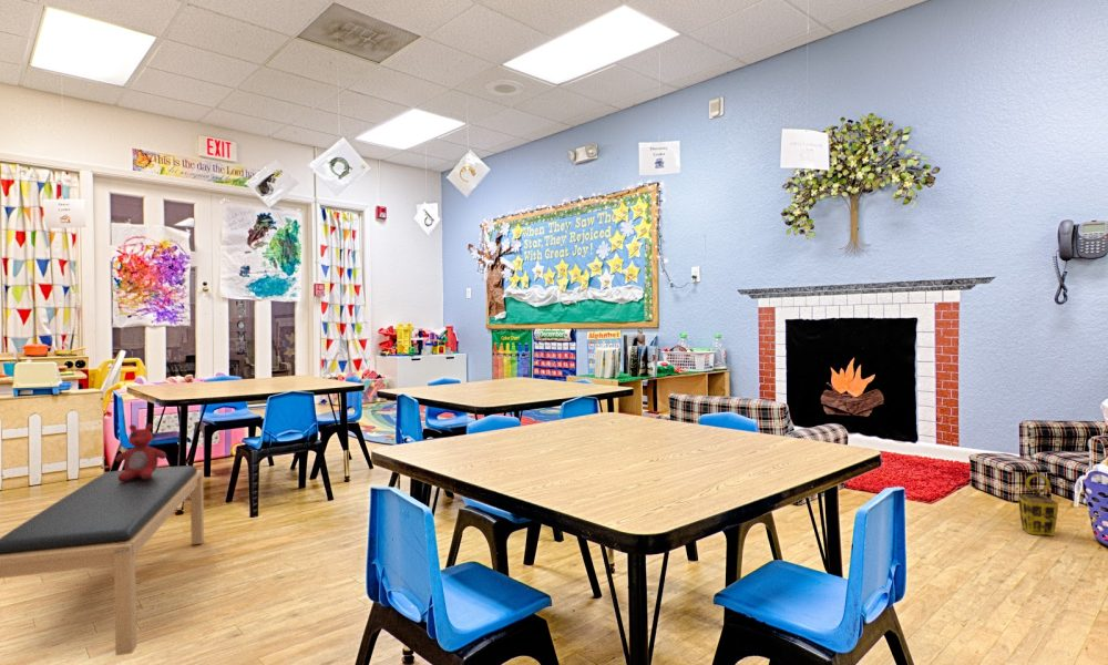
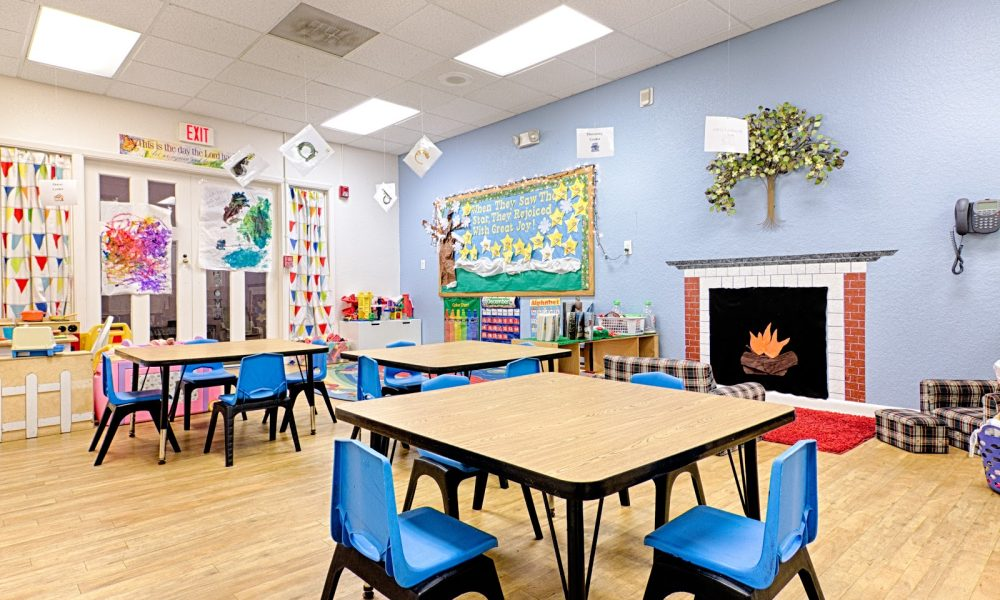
- stuffed bear (138, 451)
- lantern (1037, 502)
- bench (114, 543)
